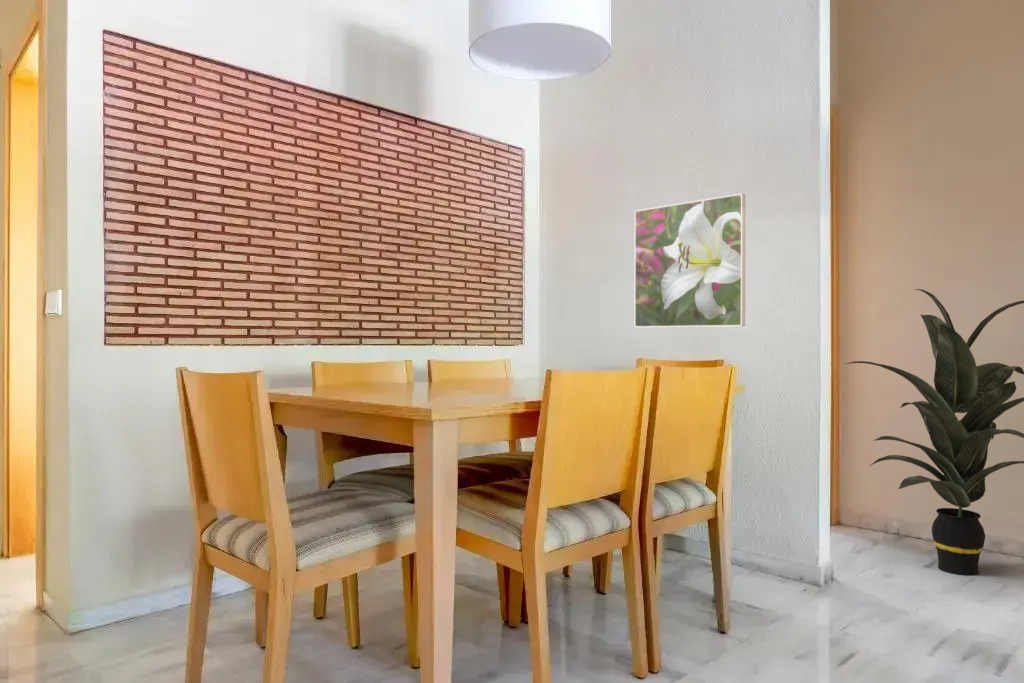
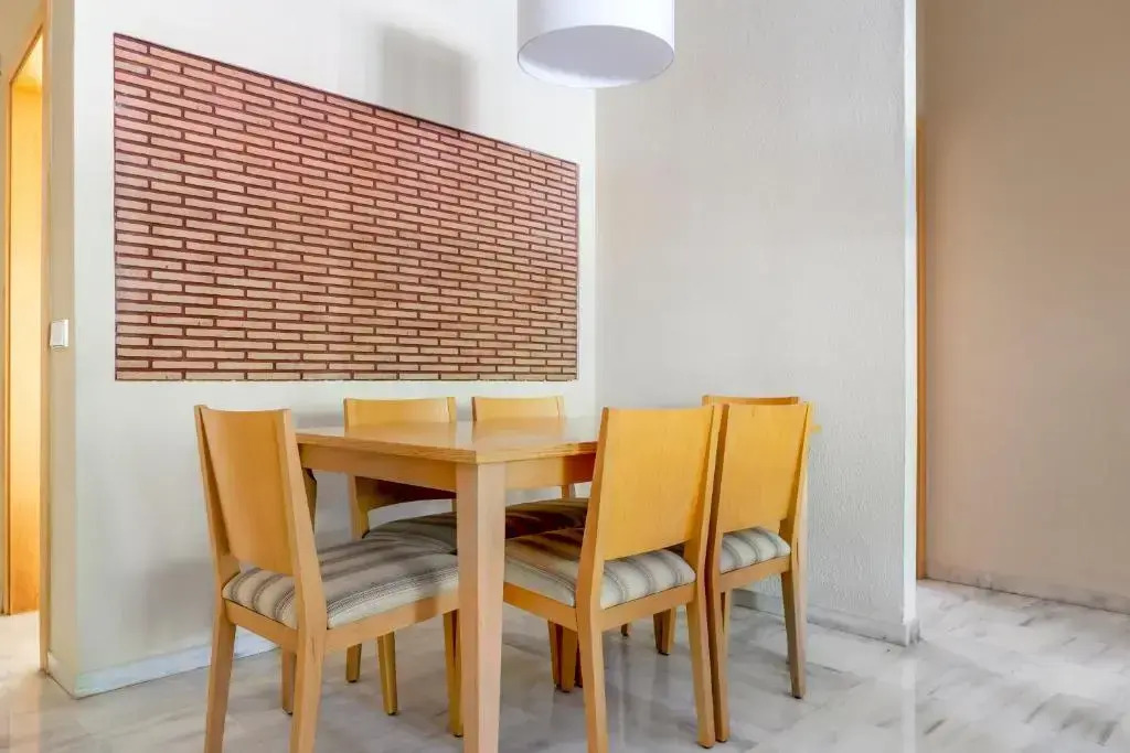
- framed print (686, 264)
- indoor plant (949, 427)
